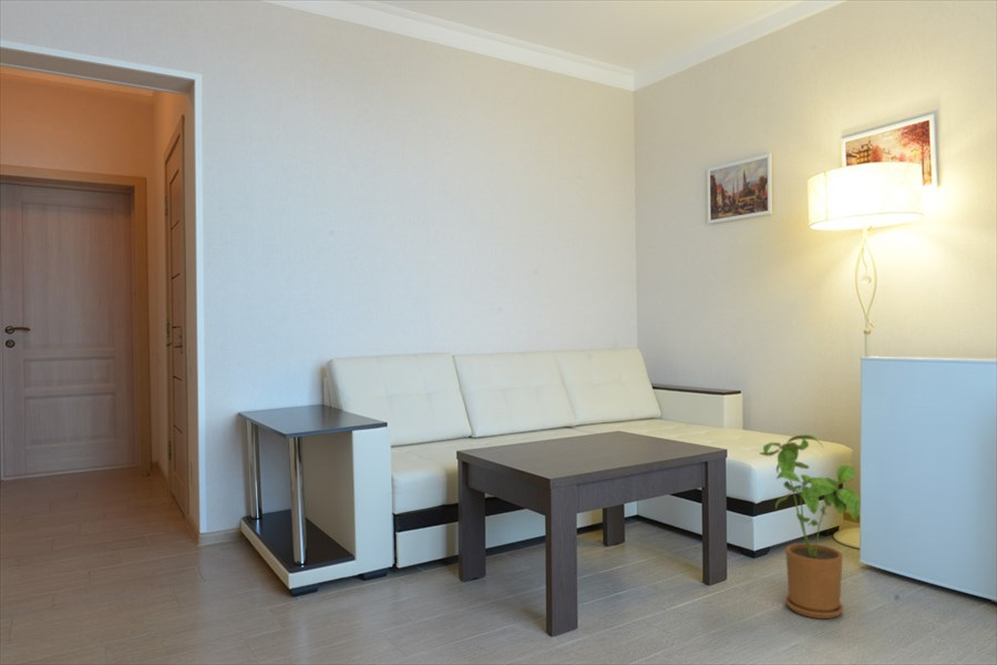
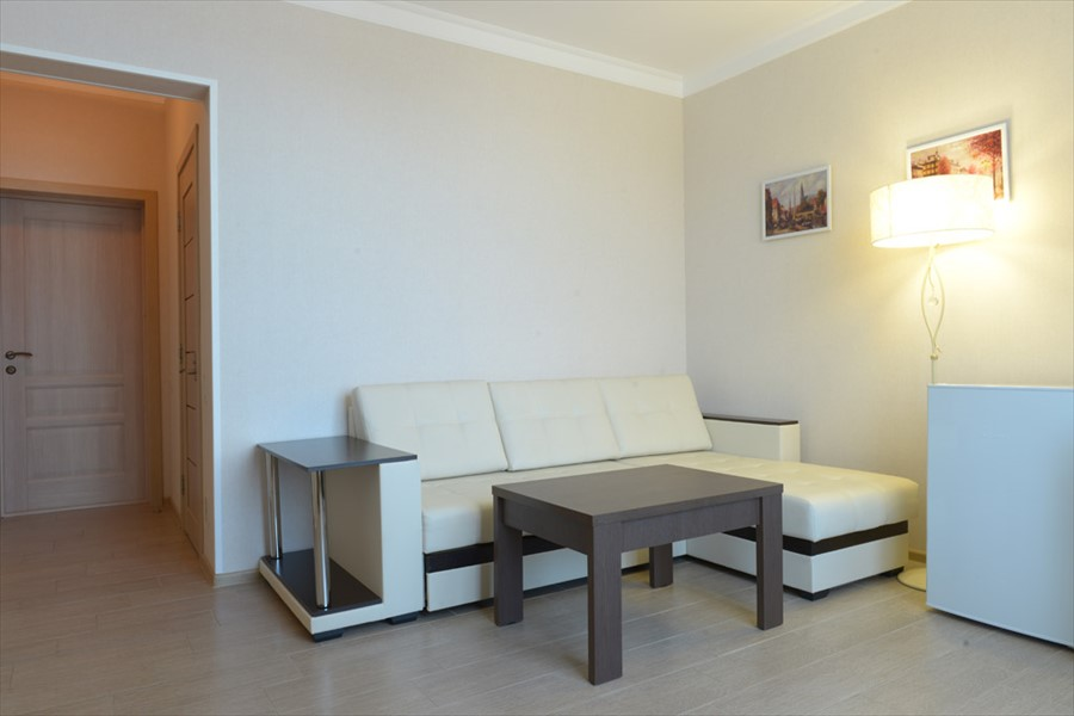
- house plant (816, 522)
